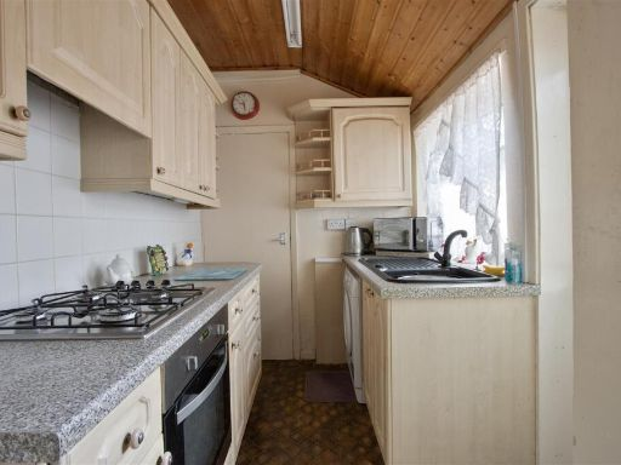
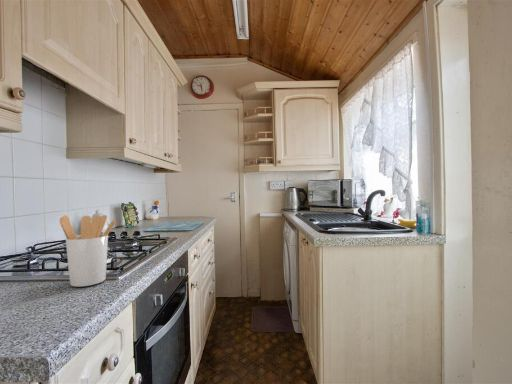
+ utensil holder (89, 246)
